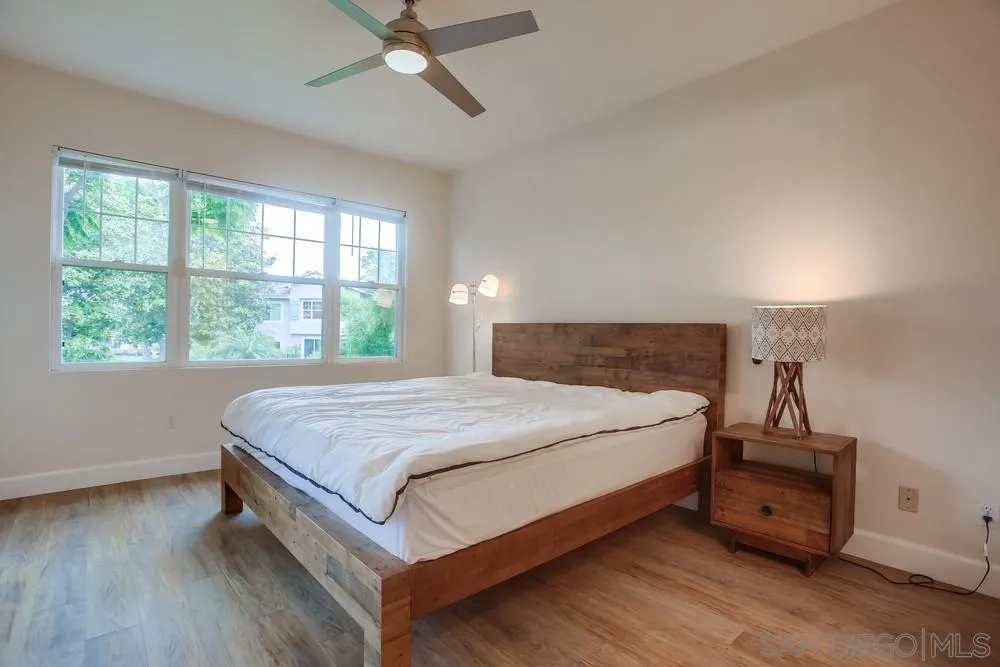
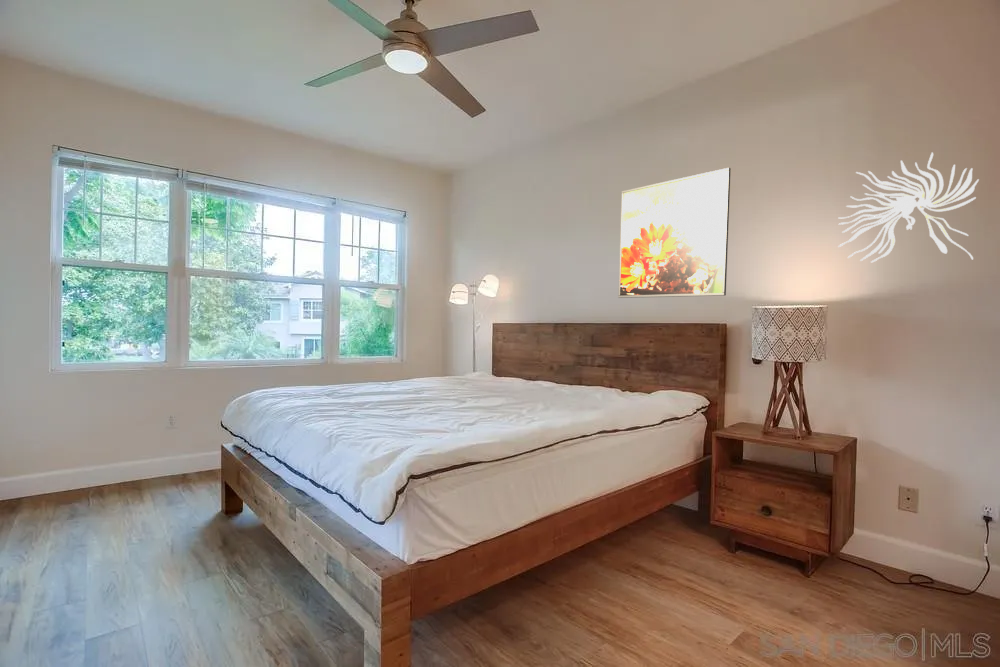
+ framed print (669, 238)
+ wall sculpture (902, 210)
